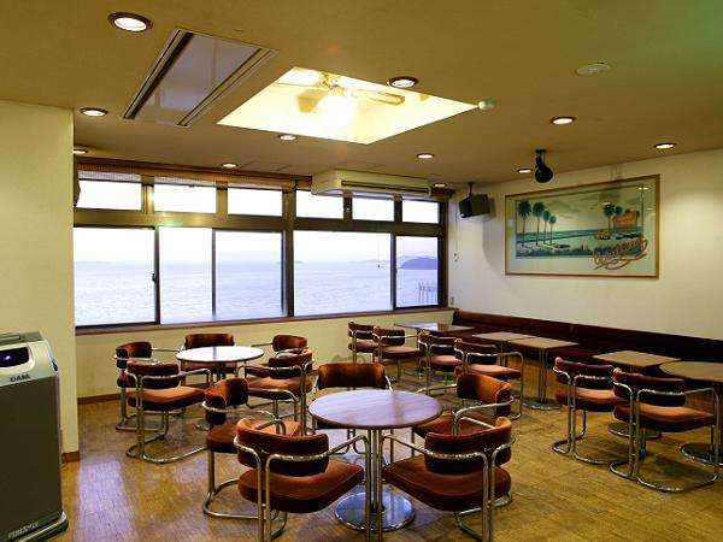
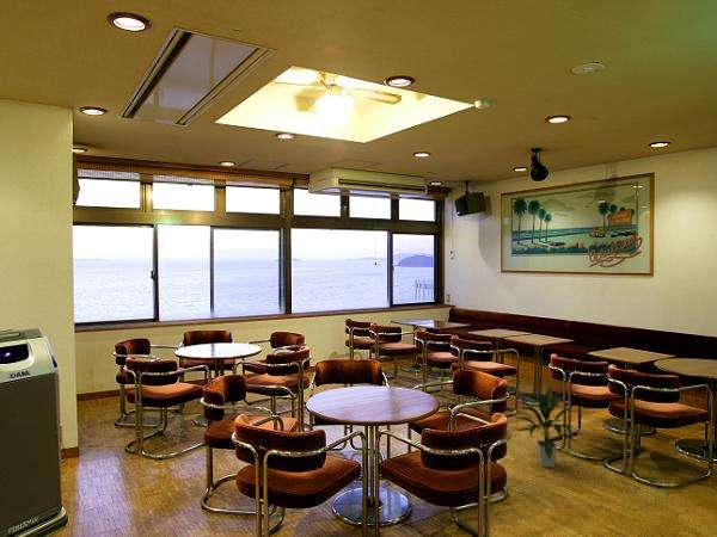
+ indoor plant (545, 425)
